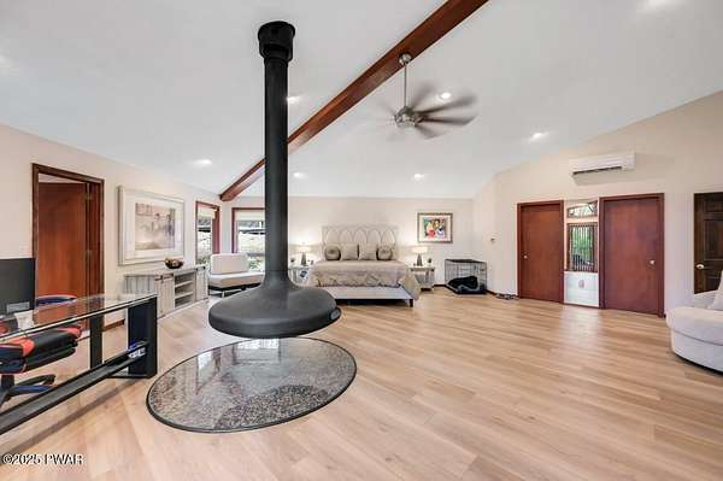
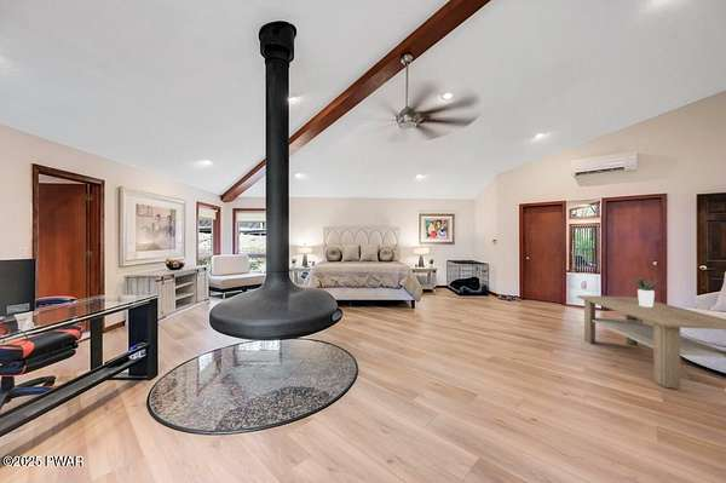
+ coffee table (647, 334)
+ potted plant (645, 292)
